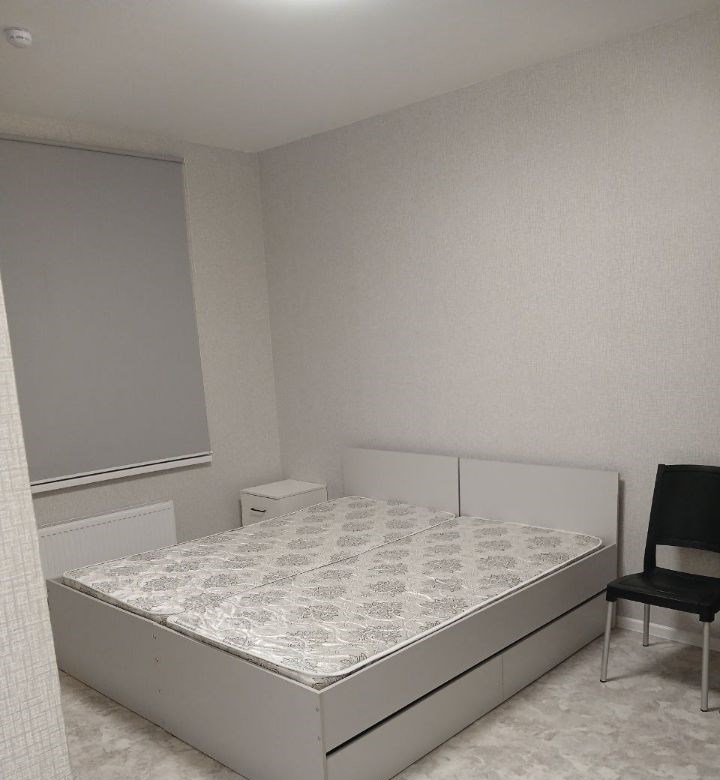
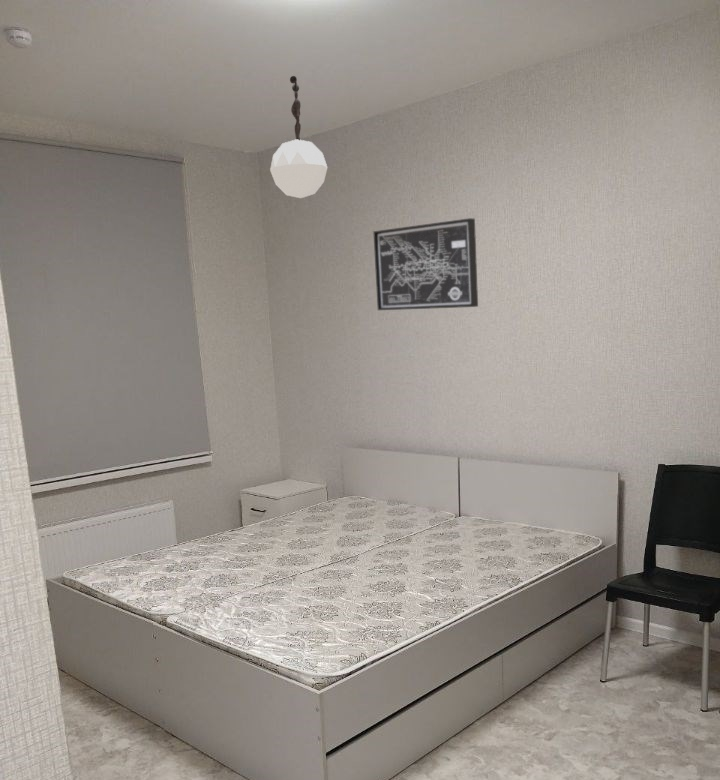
+ wall art (423, 267)
+ pendant lamp (296, 138)
